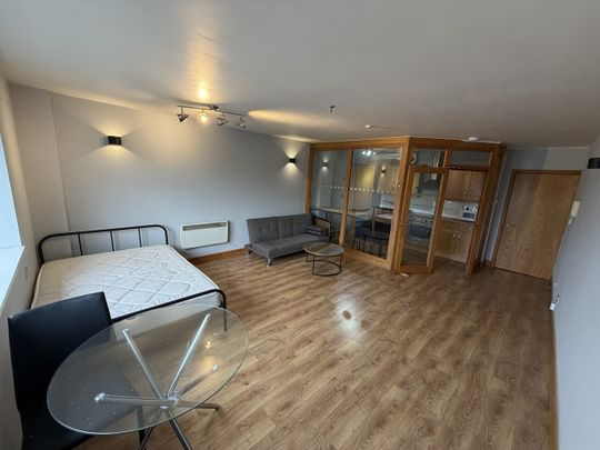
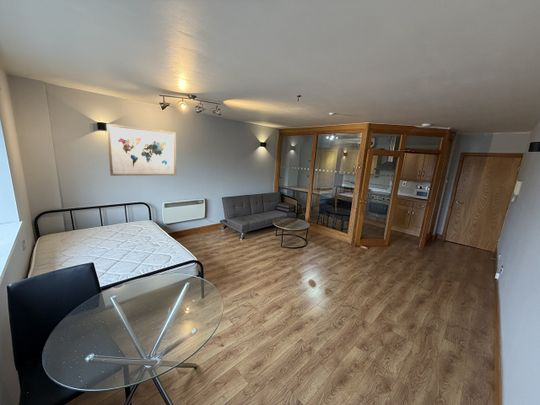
+ wall art (145, 152)
